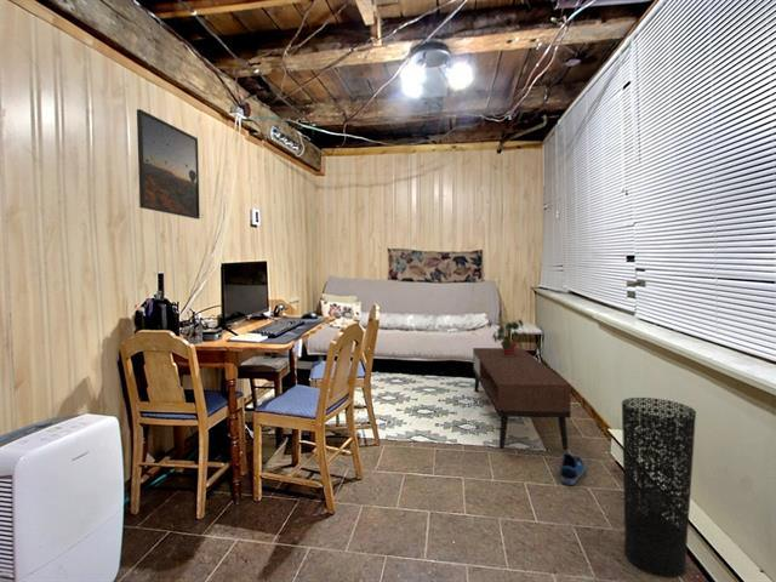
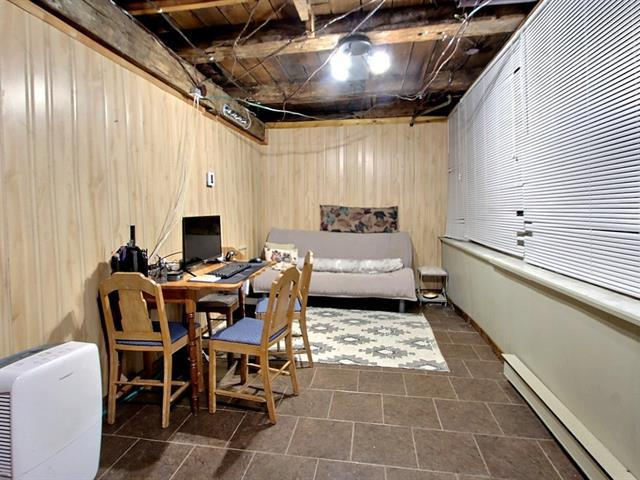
- umbrella stand (655, 483)
- shoe (572, 462)
- potted plant (506, 333)
- coffee table (512, 389)
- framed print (171, 170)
